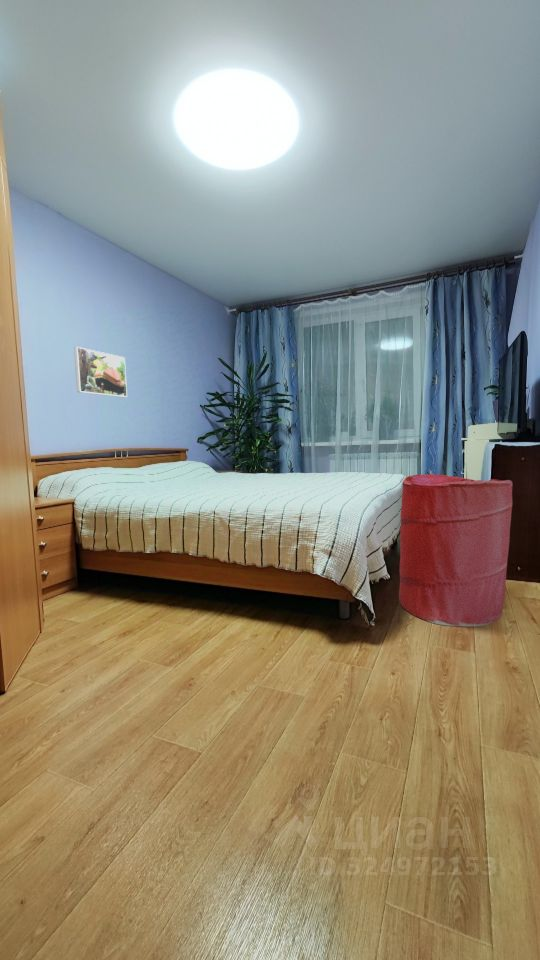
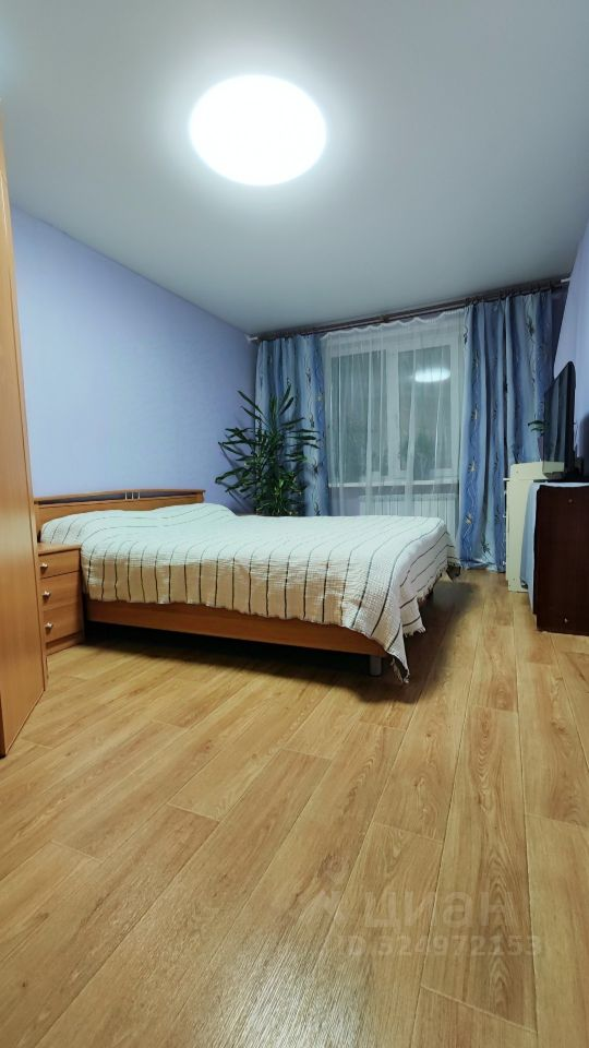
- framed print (102, 373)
- laundry hamper (452, 540)
